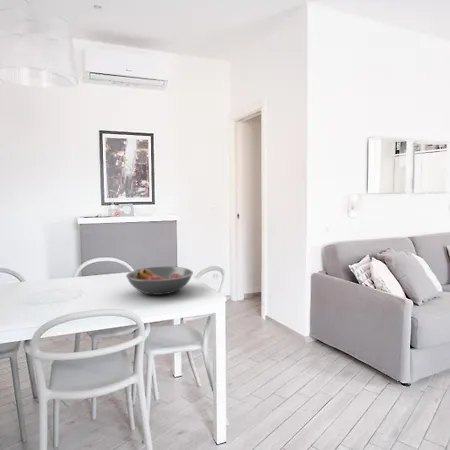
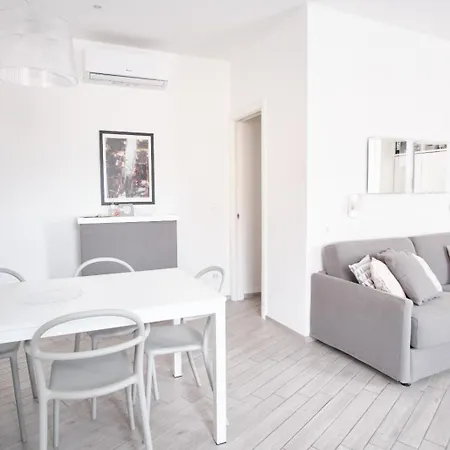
- fruit bowl (160, 279)
